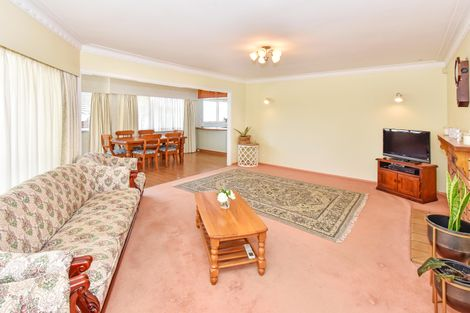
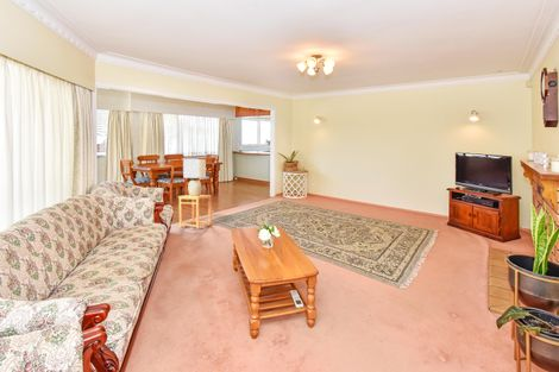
+ lamp (194, 177)
+ side table (194, 210)
